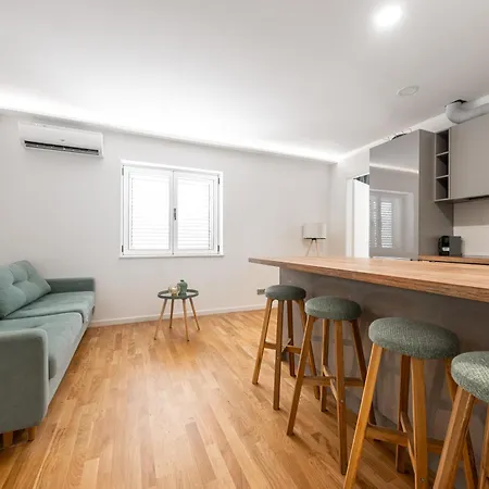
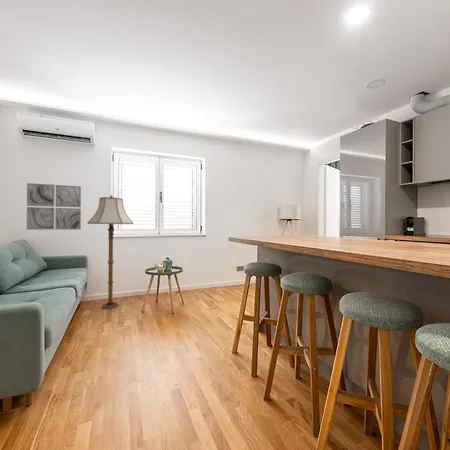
+ floor lamp (110, 250)
+ wall art (55, 206)
